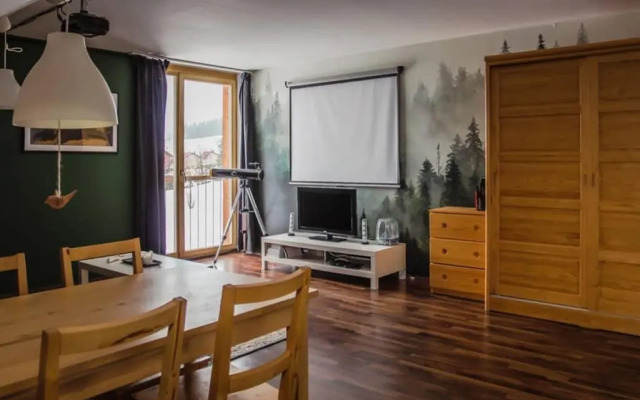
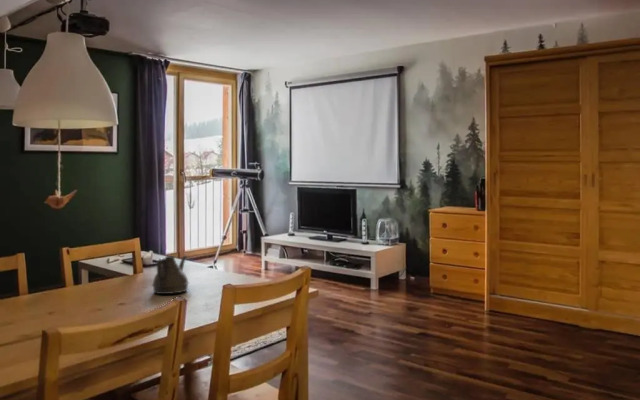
+ teapot (174, 272)
